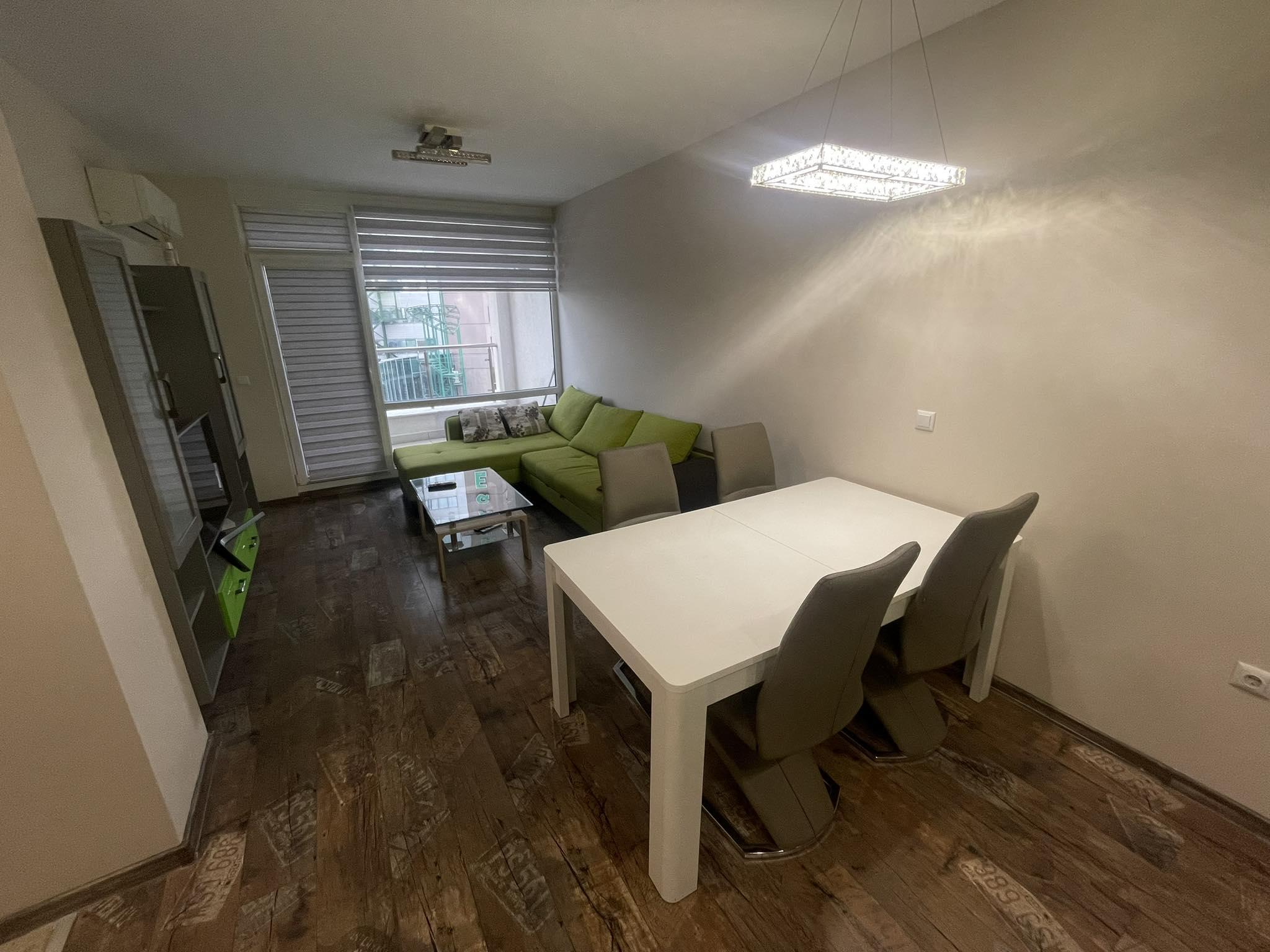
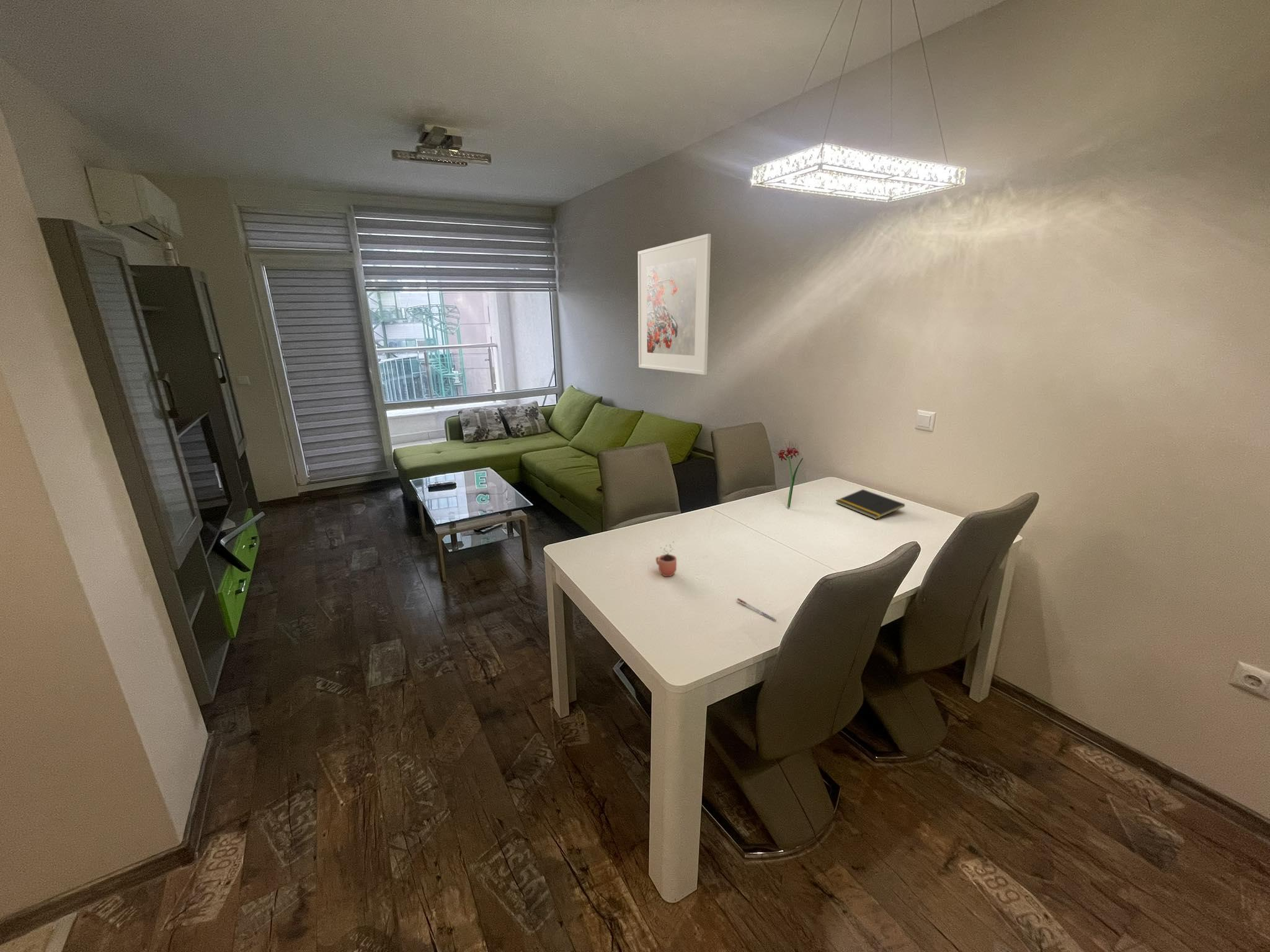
+ notepad (869, 503)
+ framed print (670, 309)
+ pen (756, 609)
+ flower (790, 470)
+ cocoa (665, 557)
